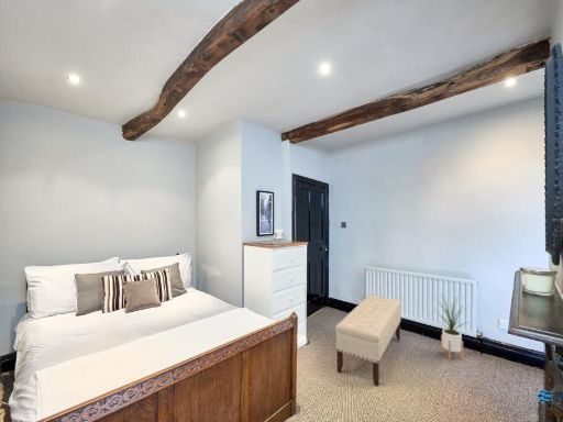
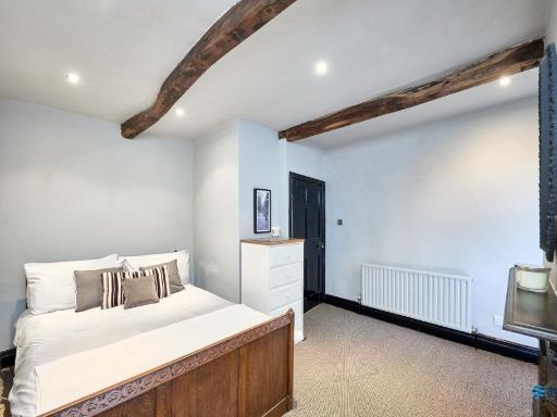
- house plant (452, 324)
- bench (372, 332)
